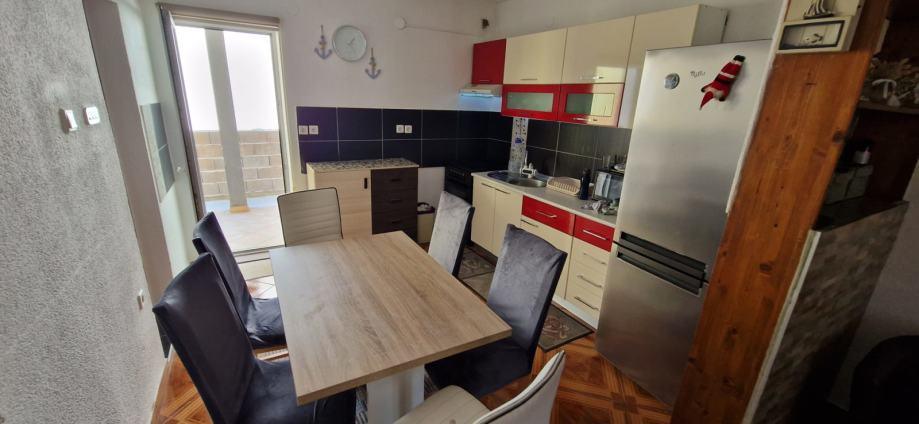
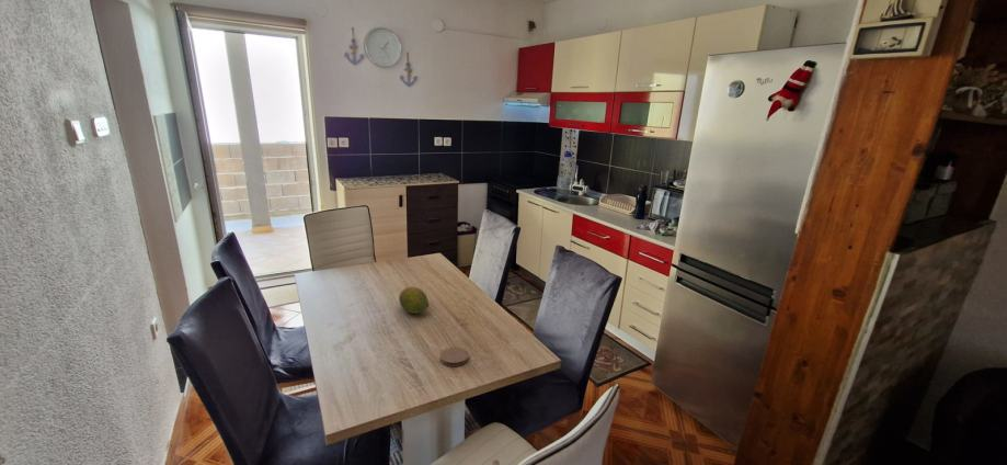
+ coaster (454, 356)
+ fruit (413, 299)
